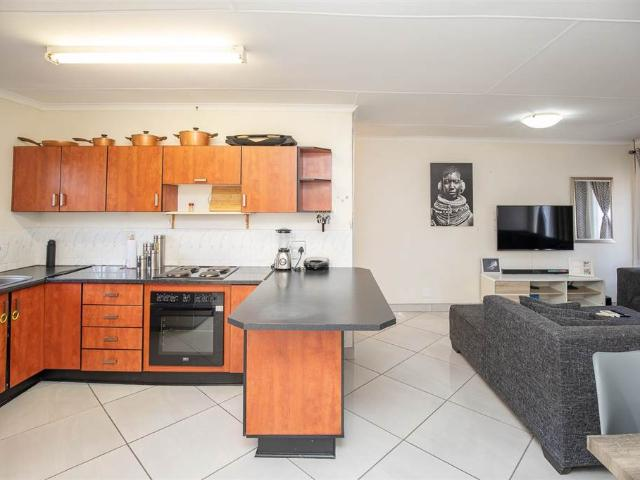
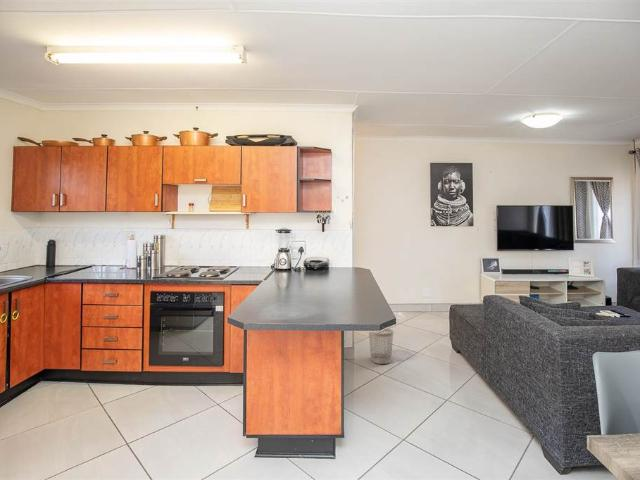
+ wastebasket (380, 345)
